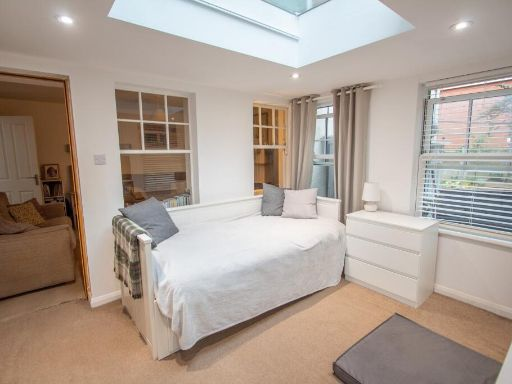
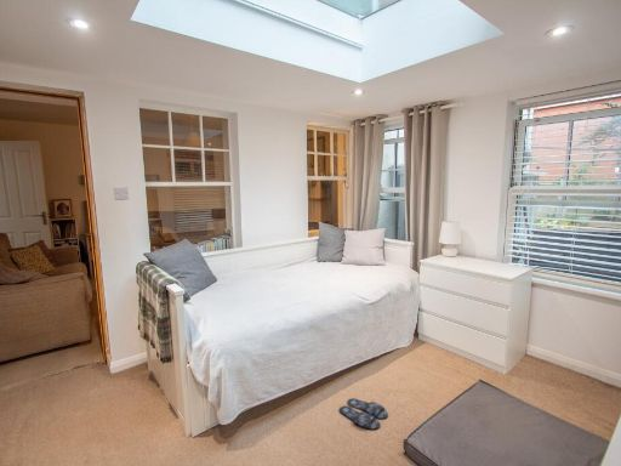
+ slippers (363, 409)
